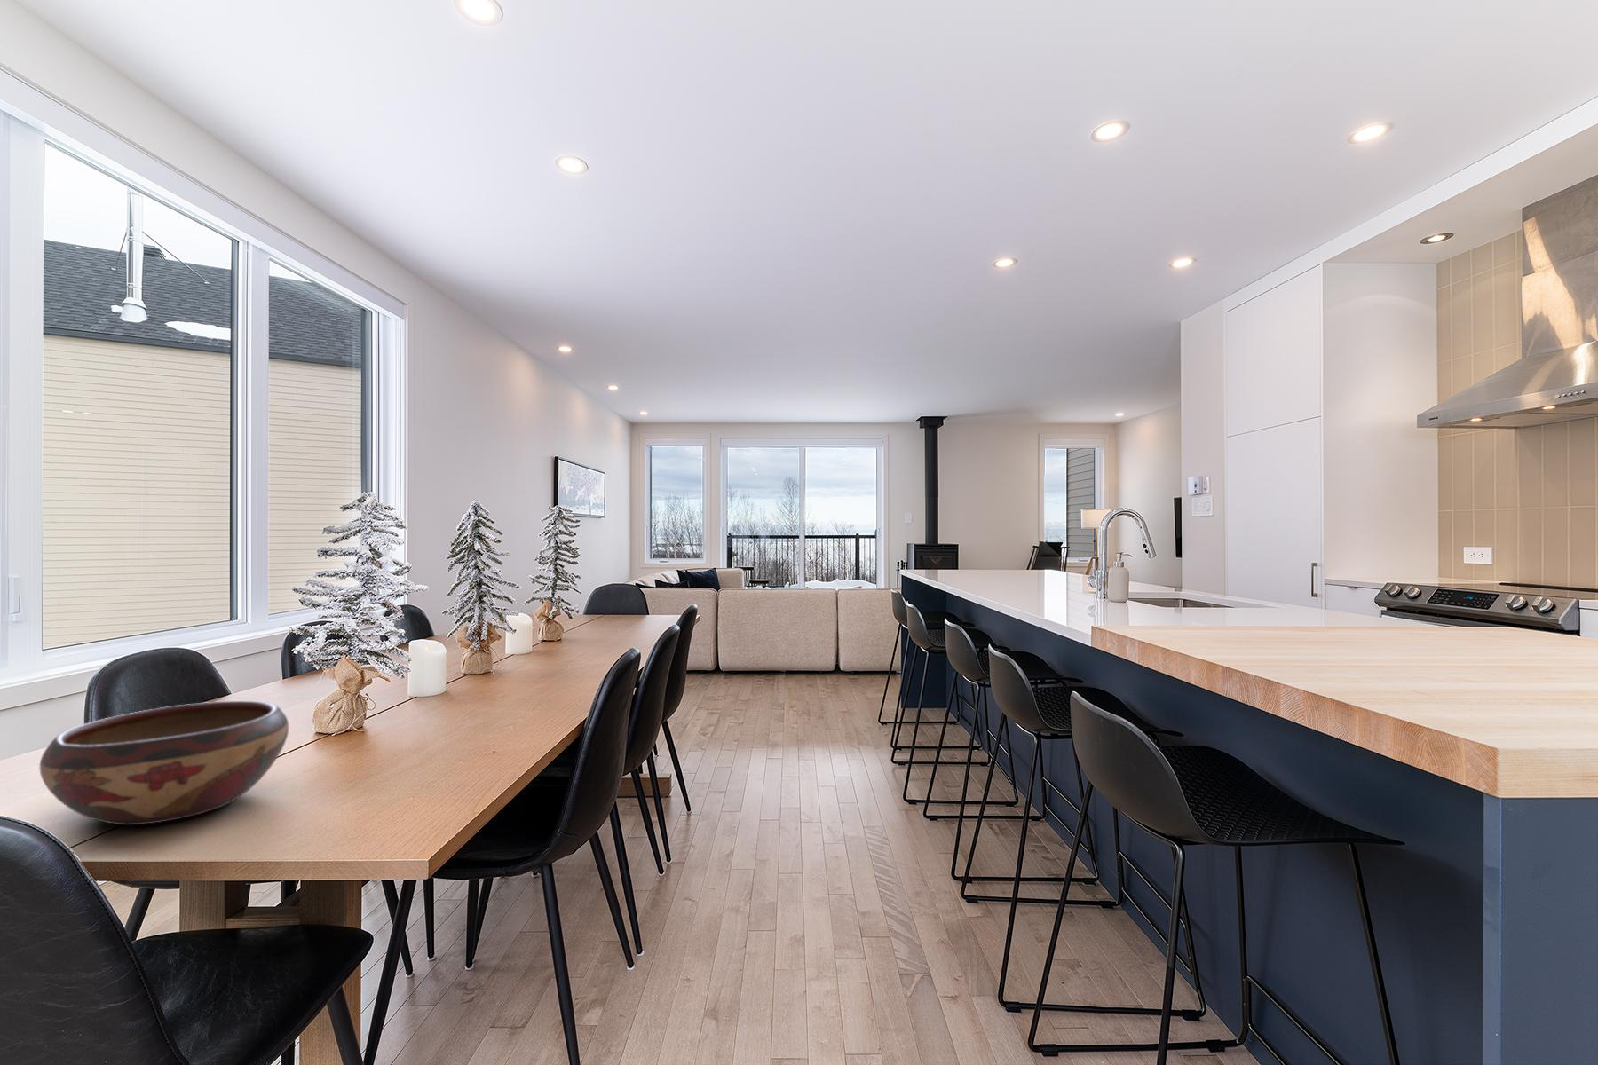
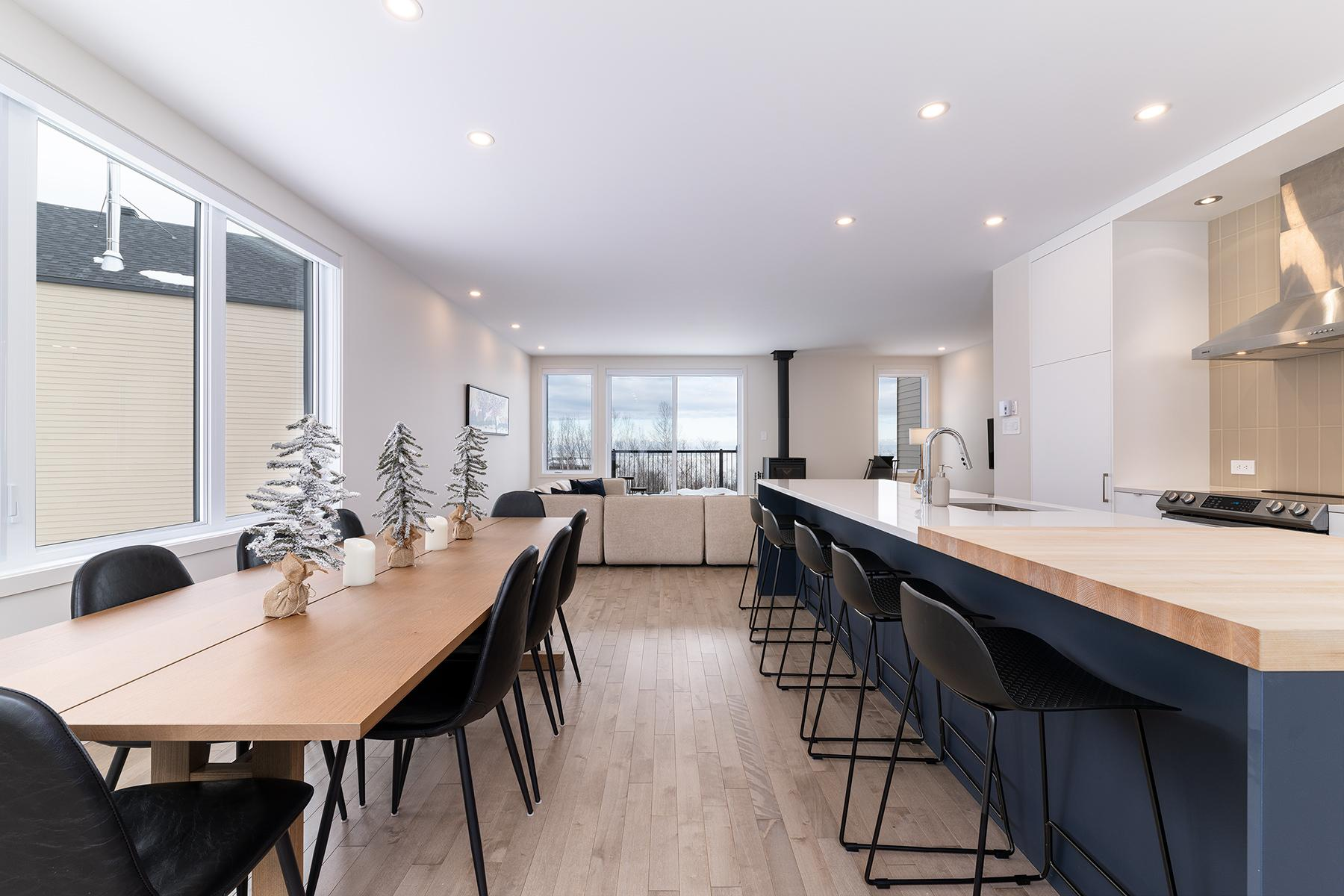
- decorative bowl (174, 763)
